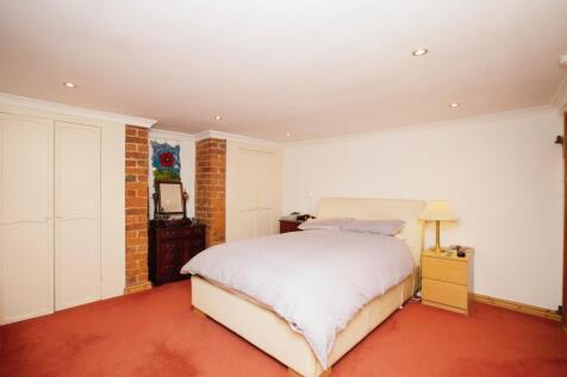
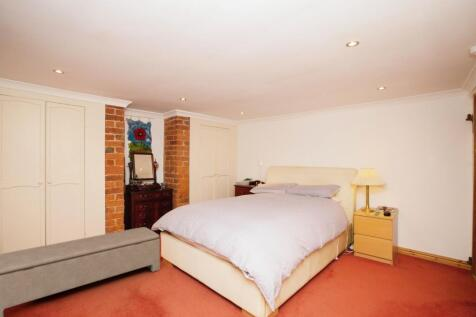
+ bench (86, 263)
